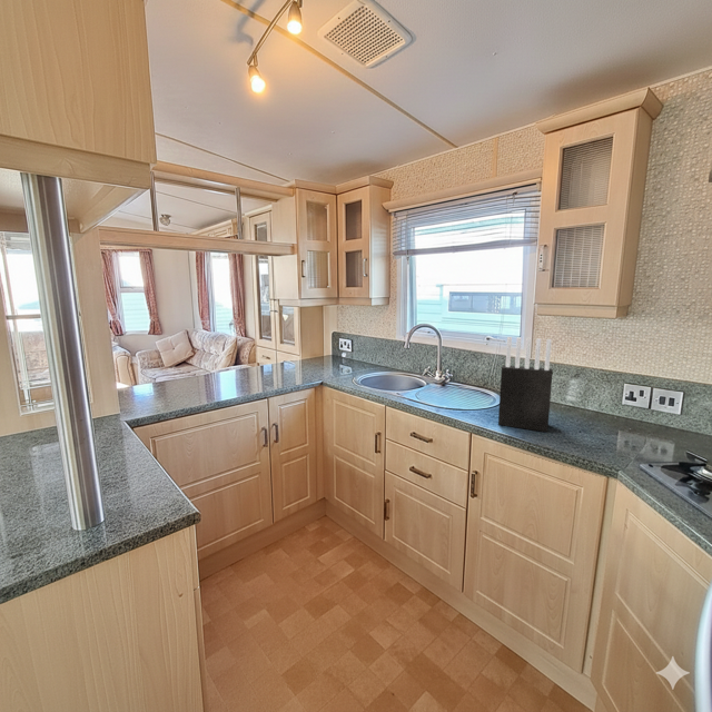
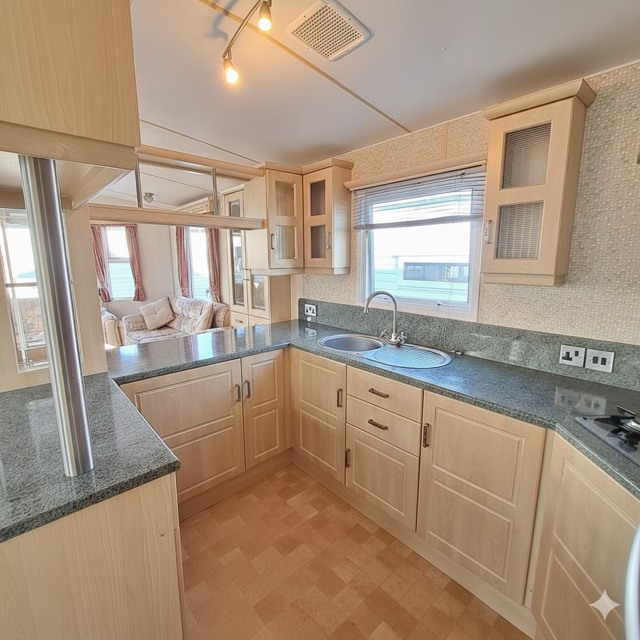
- knife block (526, 380)
